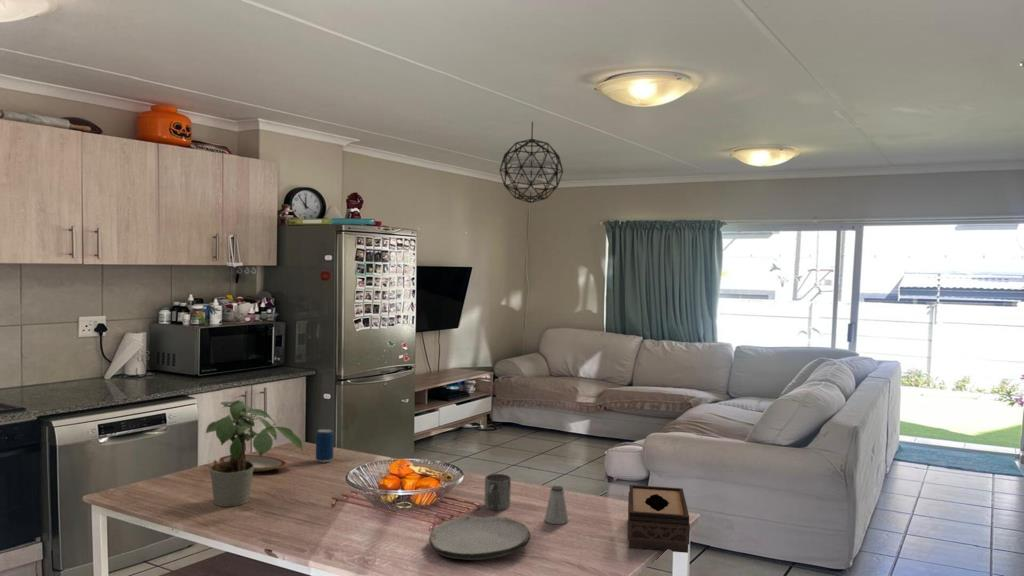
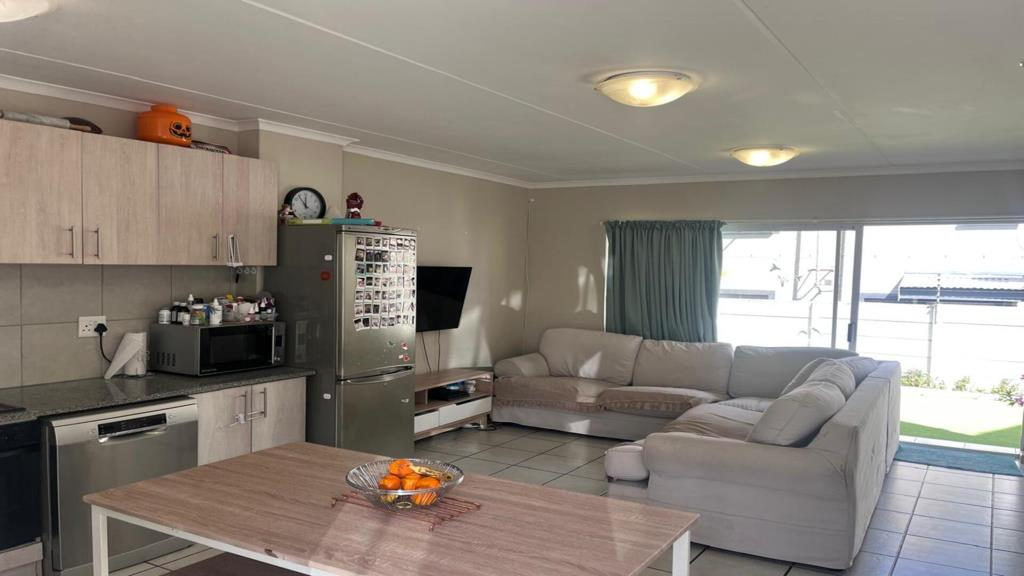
- tissue box (657, 516)
- potted plant (243, 452)
- mug (495, 493)
- pendant light (531, 162)
- plate (479, 538)
- saltshaker (556, 503)
- beverage can (324, 445)
- plate (252, 463)
